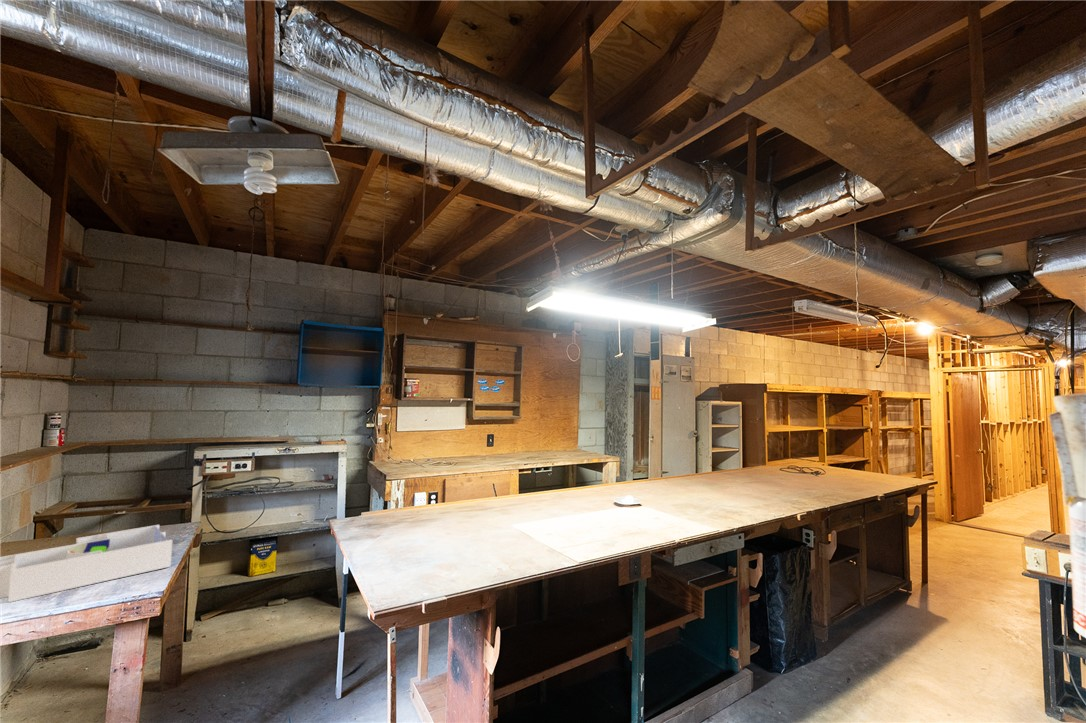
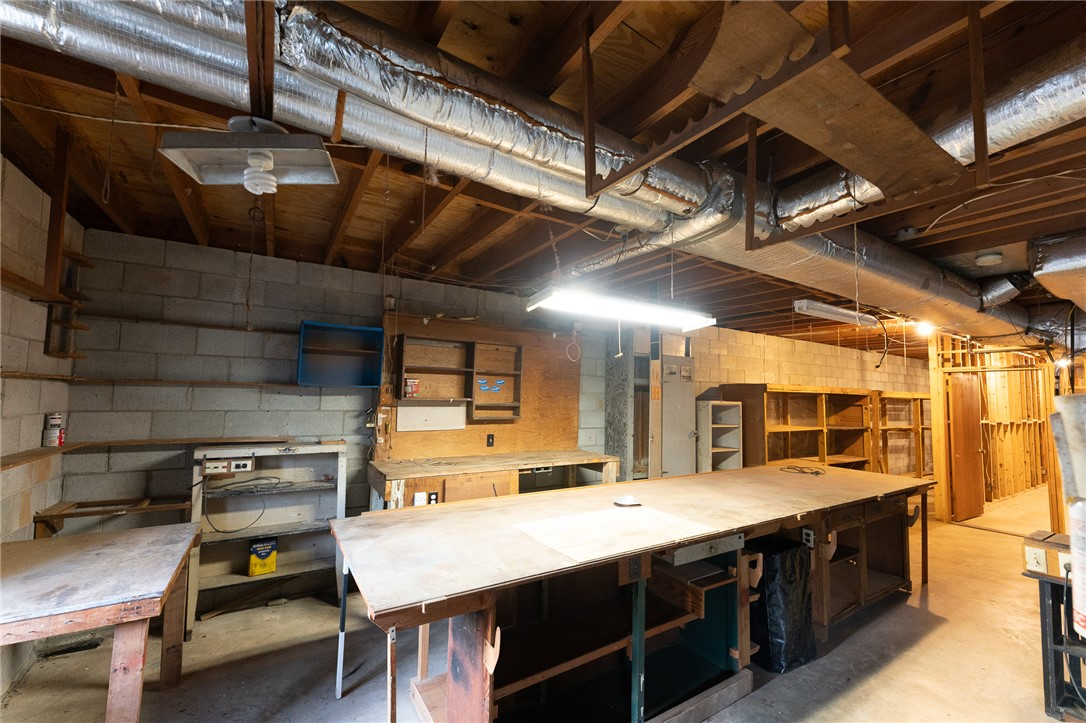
- desk organizer (76, 561)
